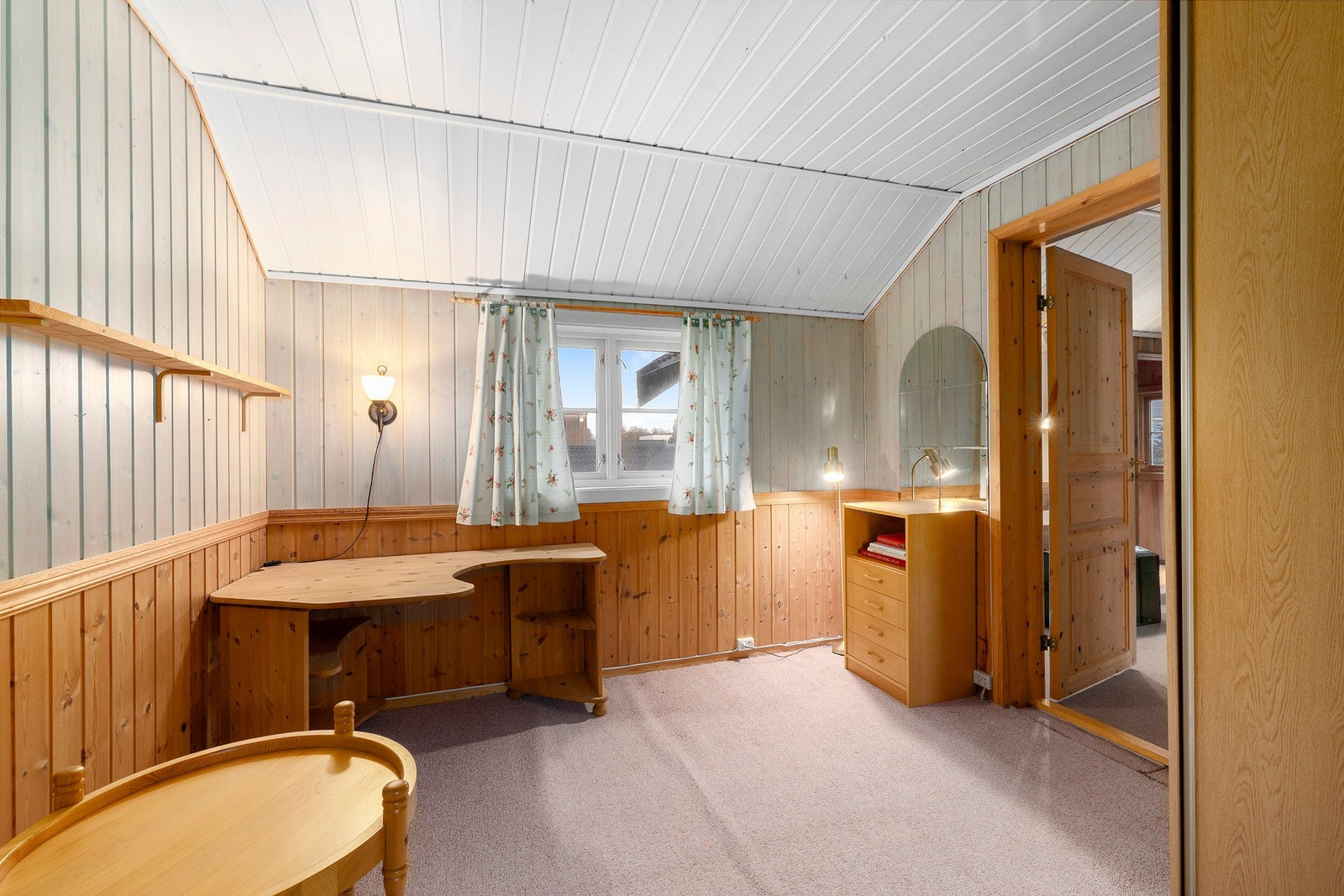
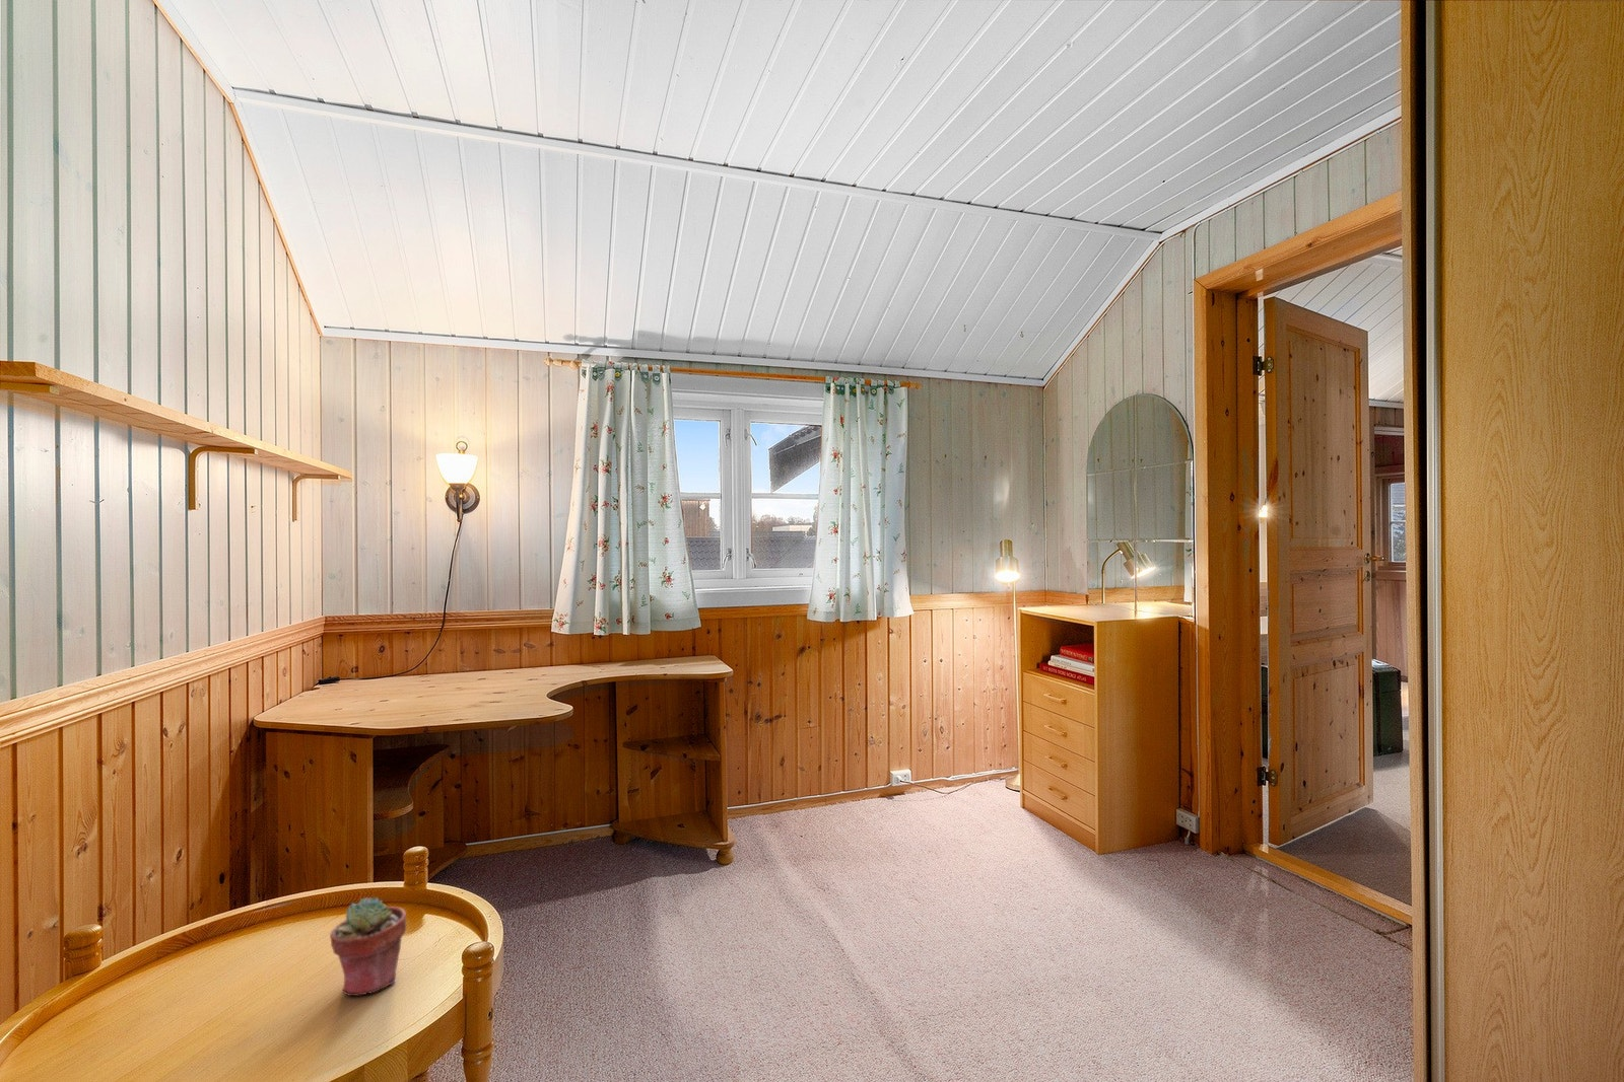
+ potted succulent (370, 940)
